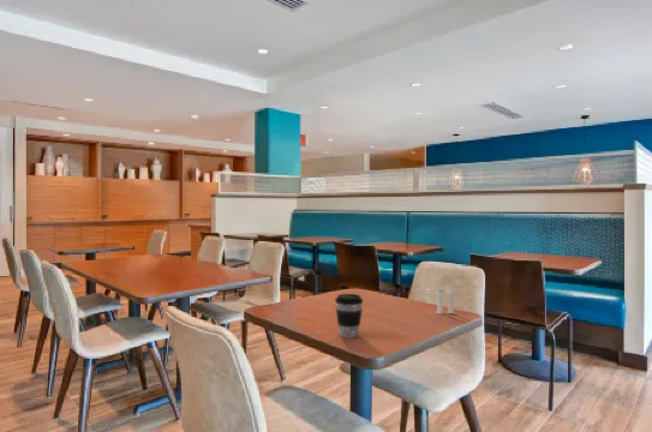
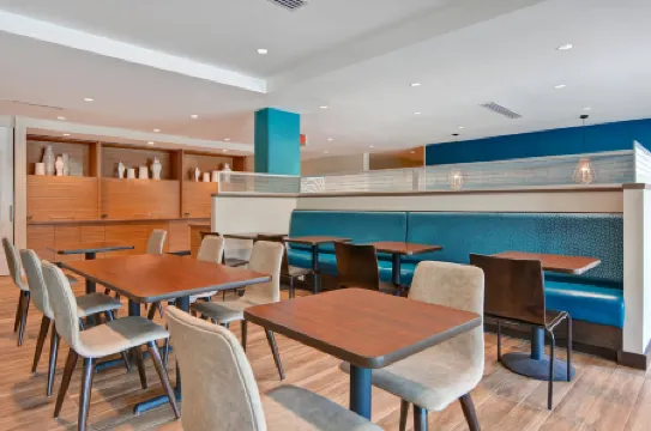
- coffee cup (348, 314)
- salt and pepper shaker (439, 298)
